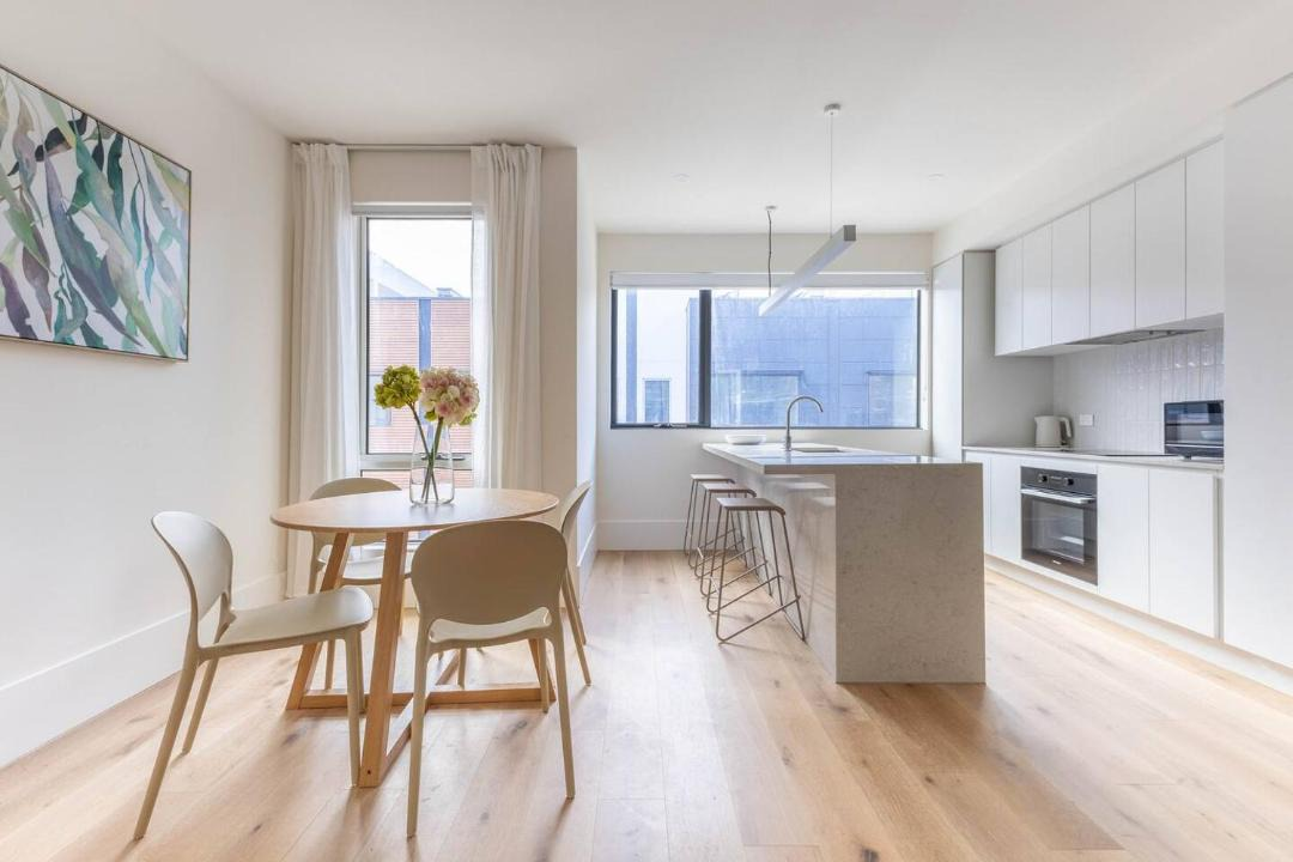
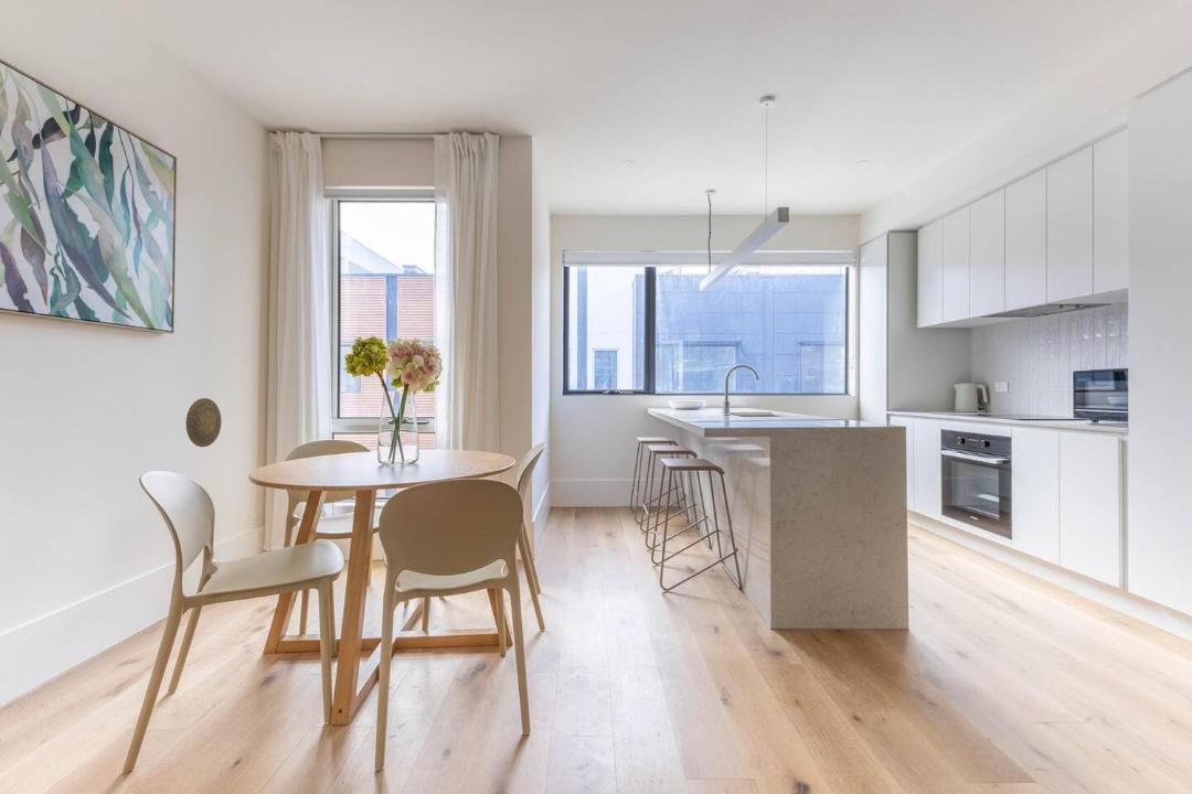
+ decorative plate (205, 422)
